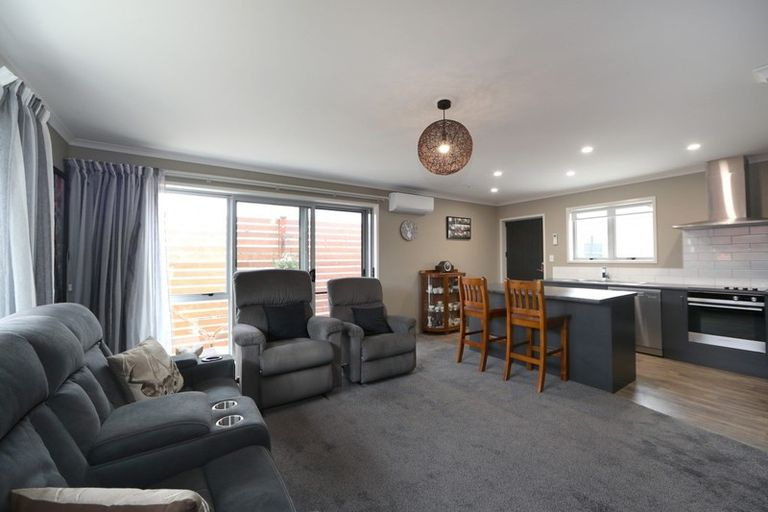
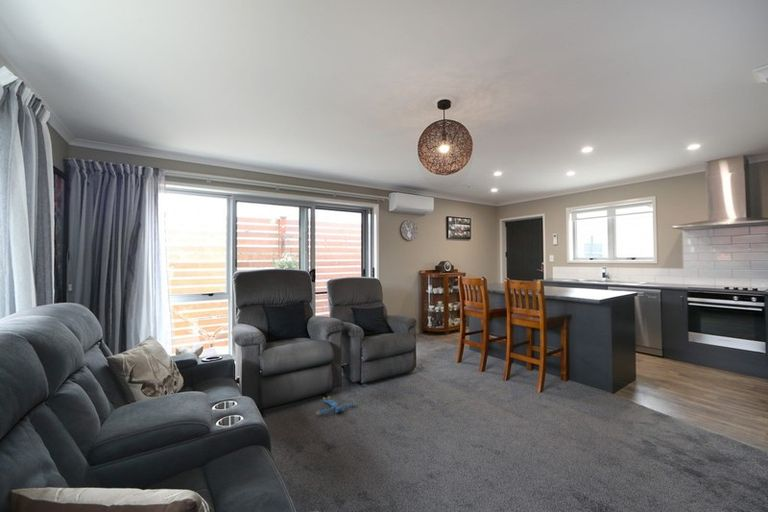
+ plush toy (333, 404)
